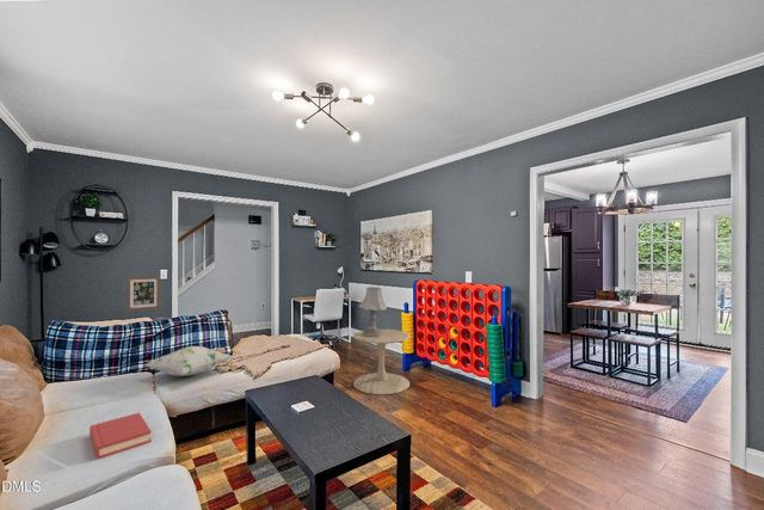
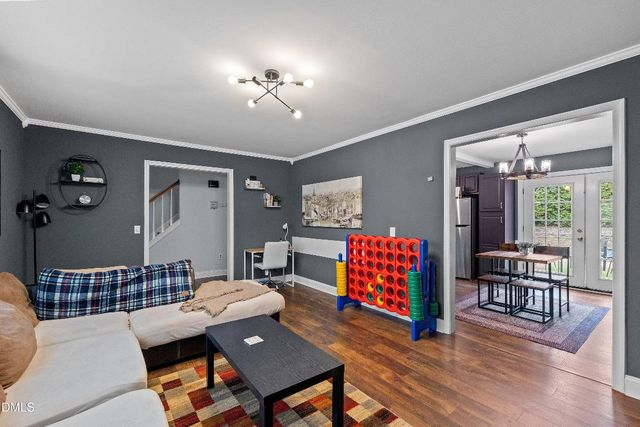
- wall art (143, 293)
- side table (381, 358)
- decorative pillow (190, 360)
- hardback book (119, 434)
- table lamp (371, 309)
